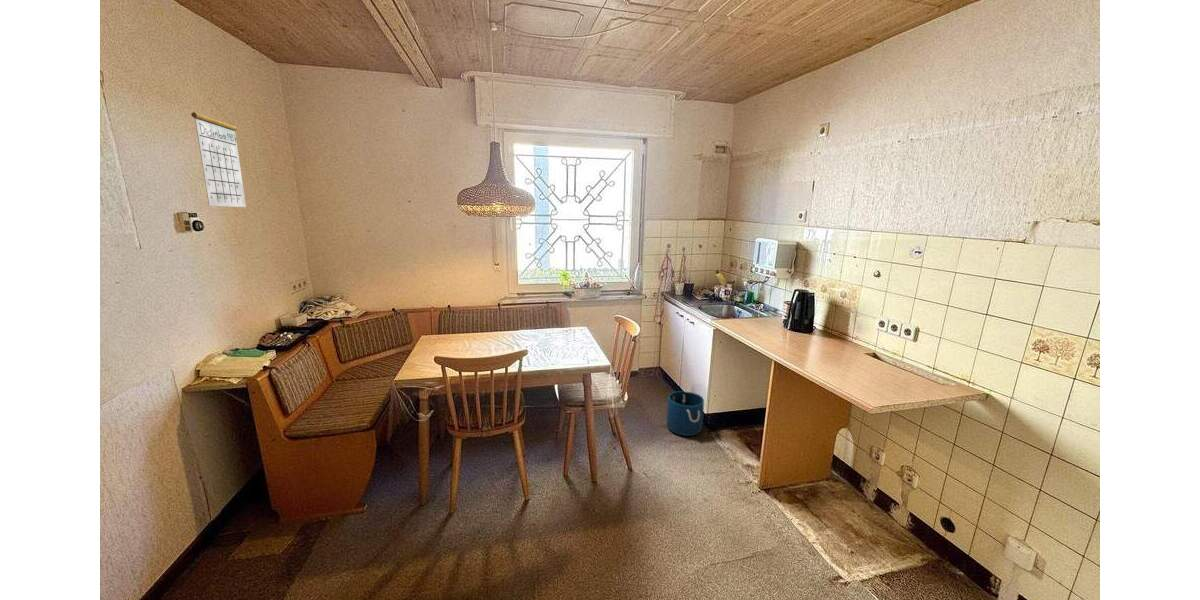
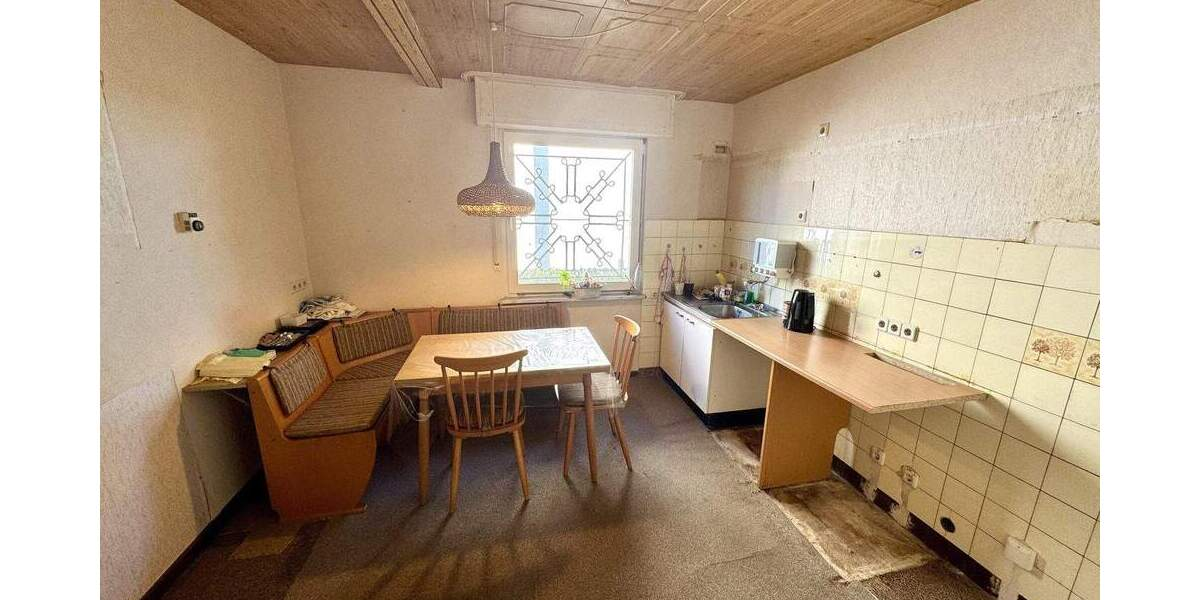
- bucket (685, 413)
- calendar (220, 153)
